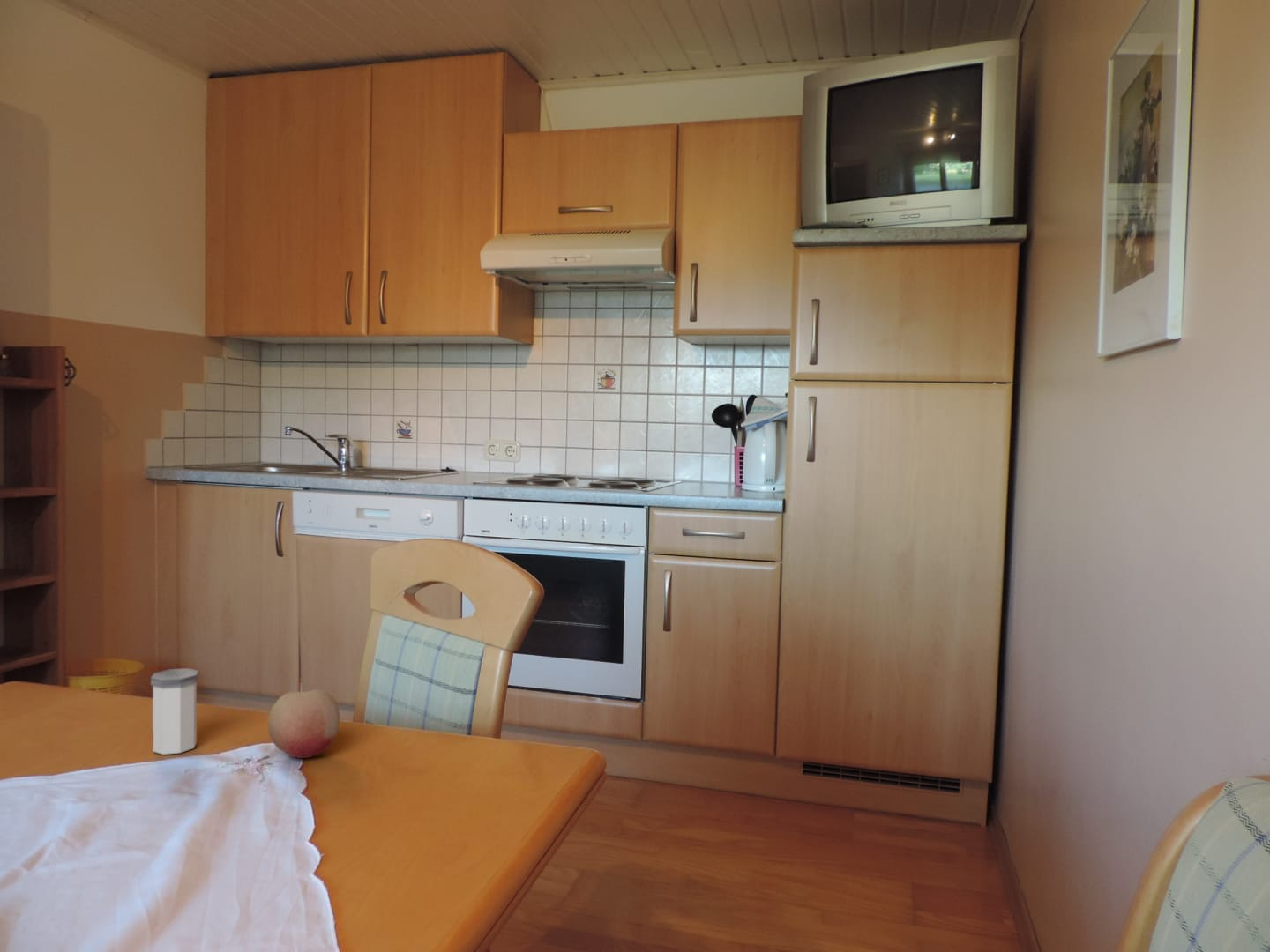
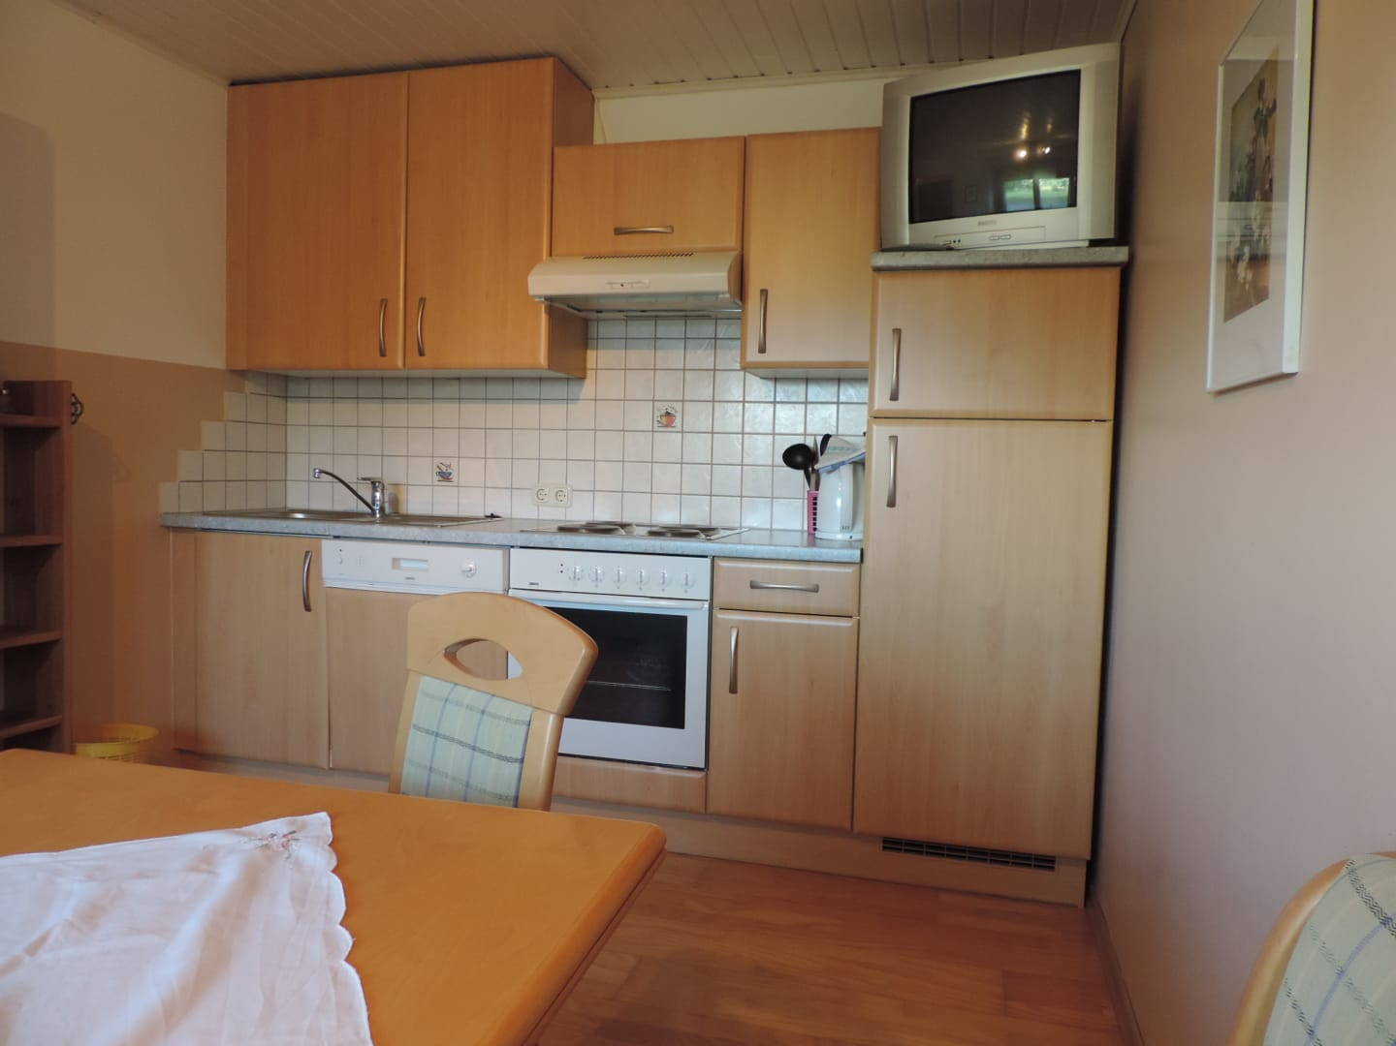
- fruit (303, 721)
- salt shaker (175, 710)
